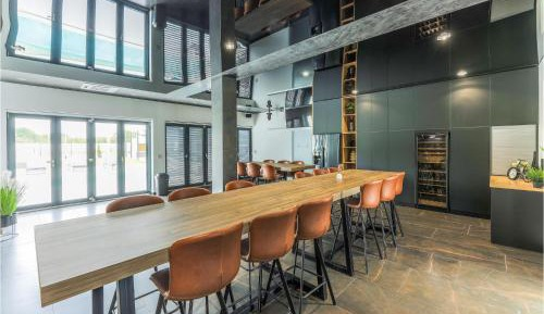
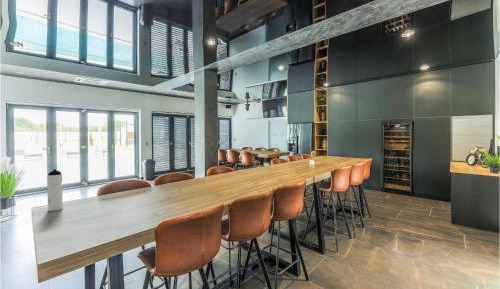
+ water bottle (55, 189)
